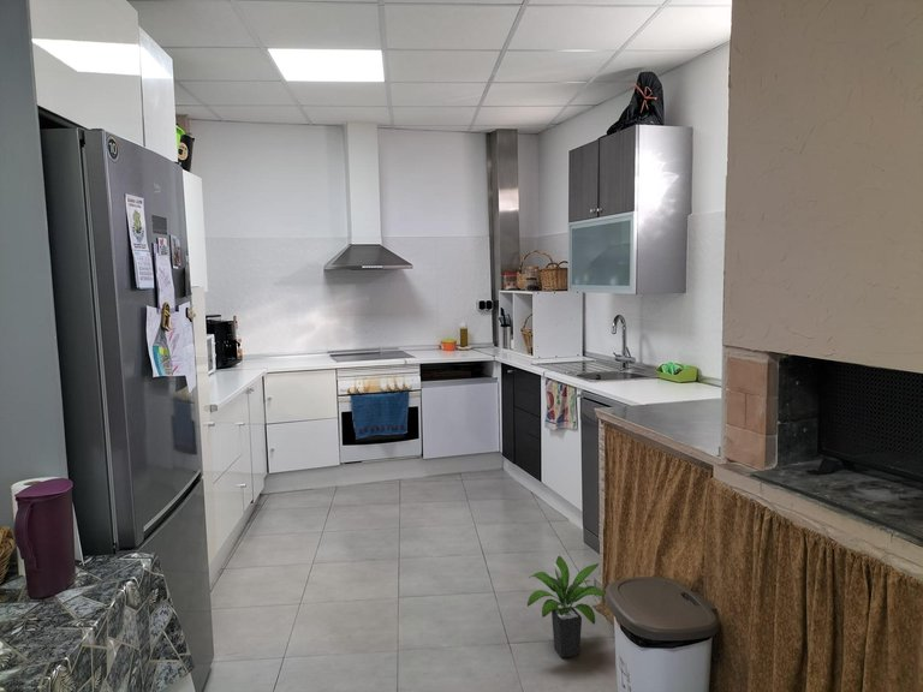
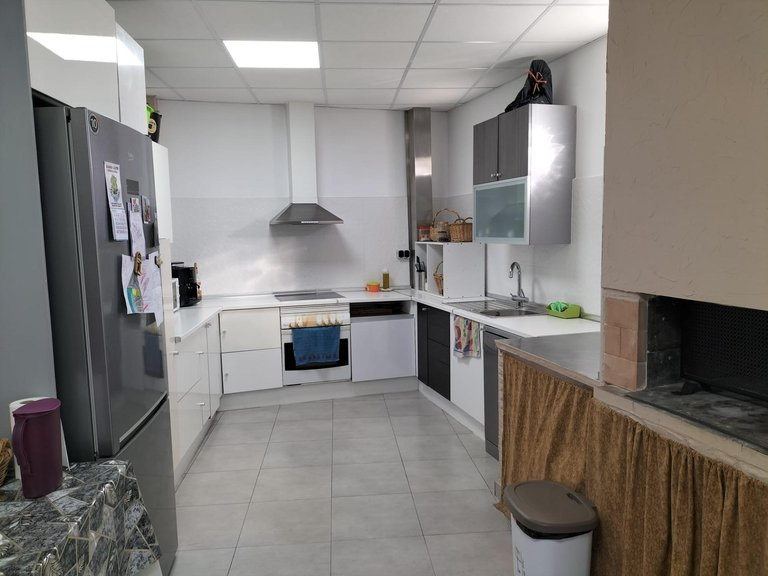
- potted plant (565, 607)
